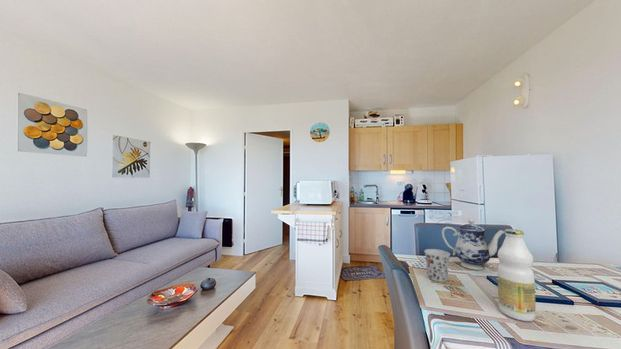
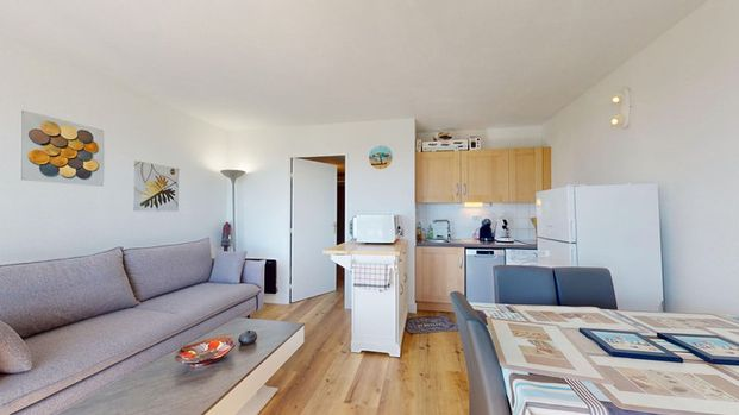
- cup (437, 265)
- teapot (471, 242)
- bottle (515, 271)
